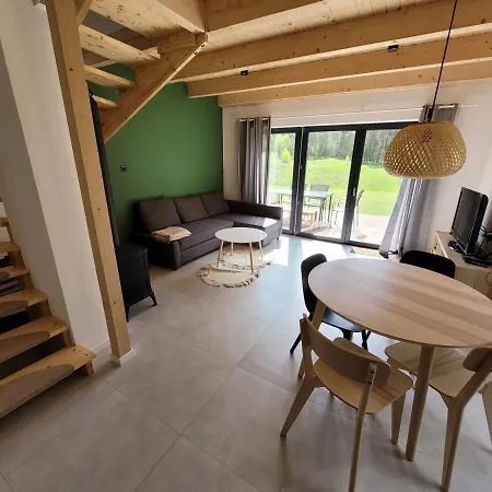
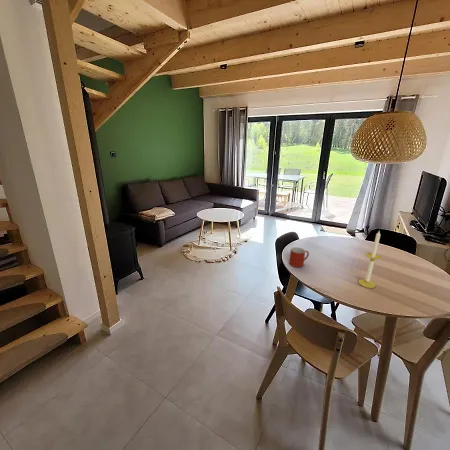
+ mug (299, 256)
+ candle (372, 258)
